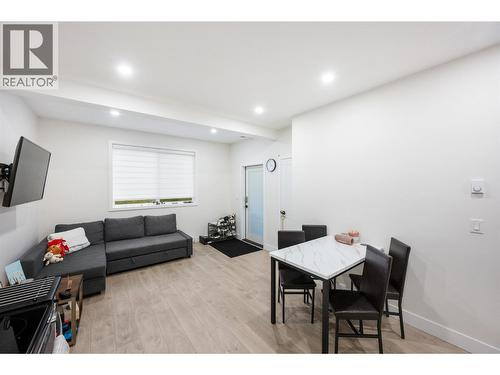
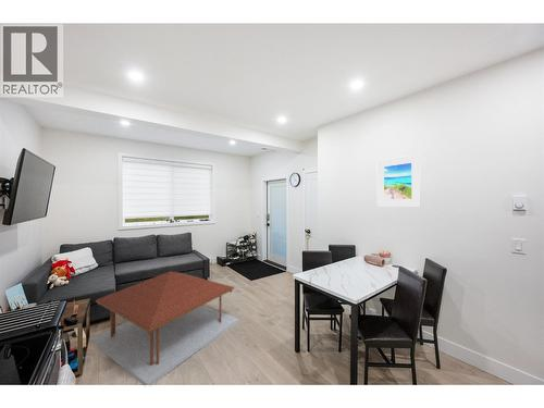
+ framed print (397, 182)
+ coffee table (170, 300)
